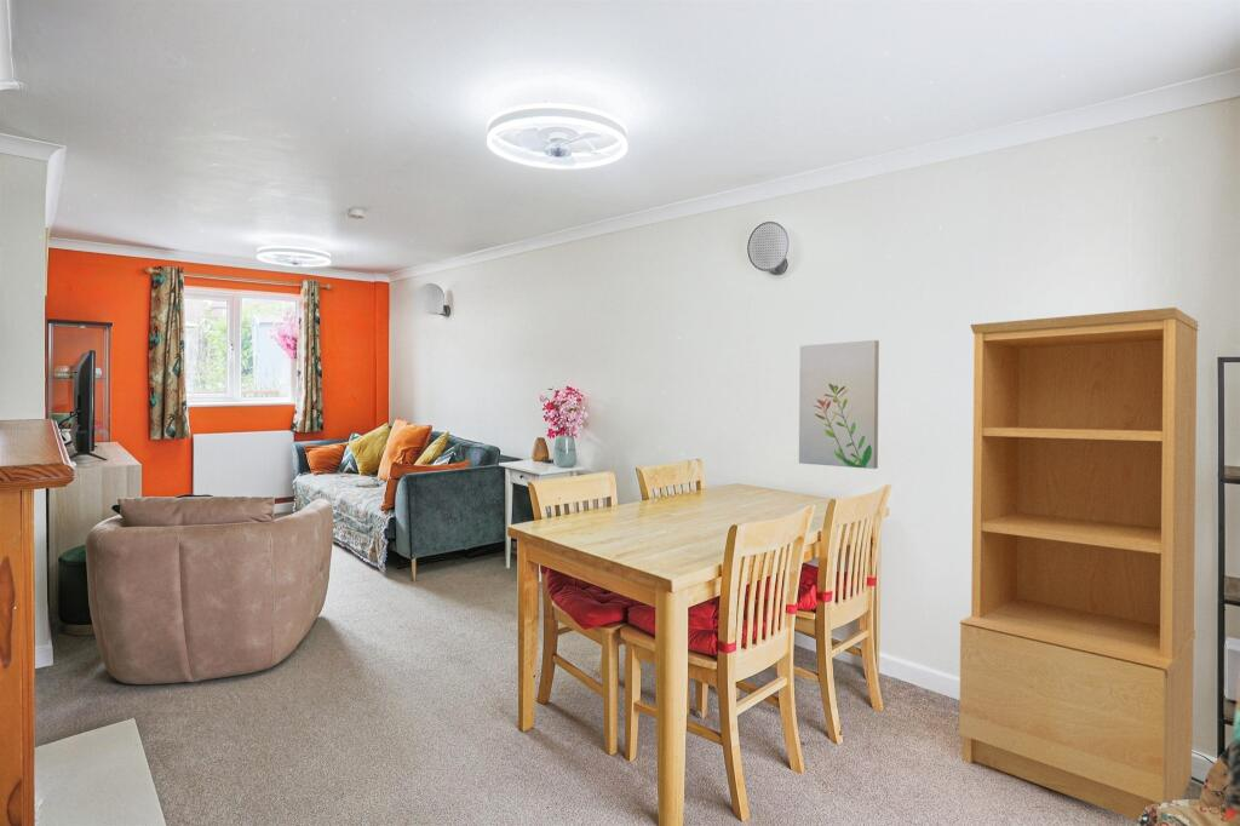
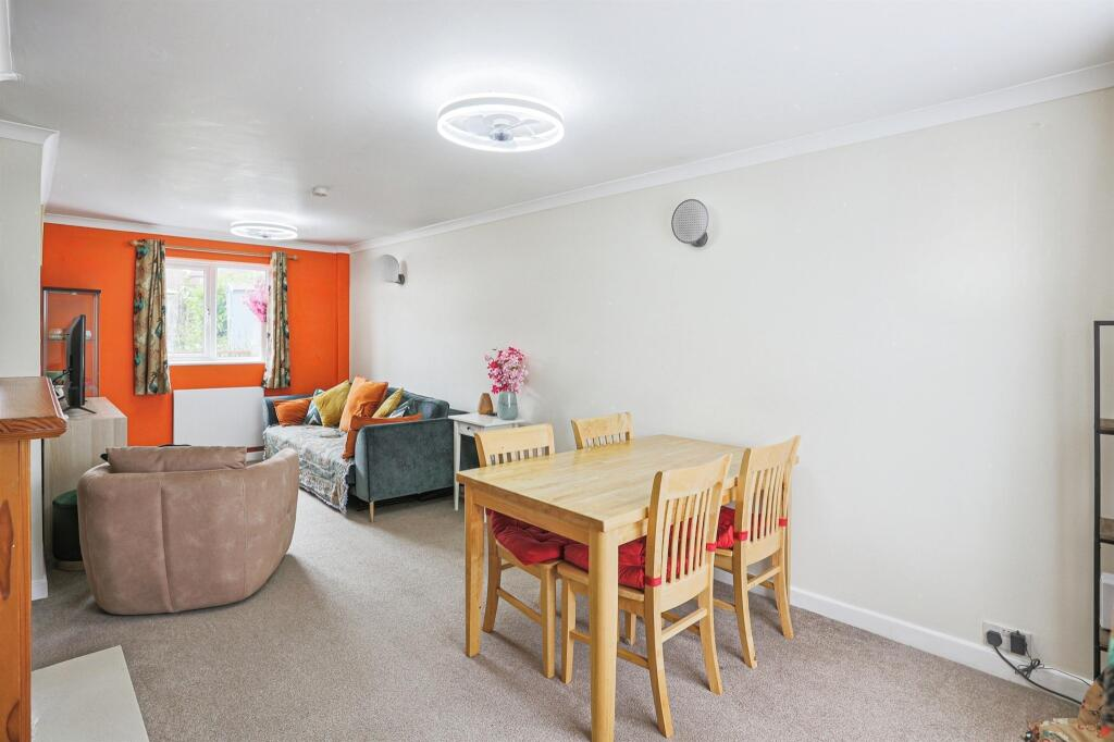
- bookcase (1075, 545)
- wall art (837, 405)
